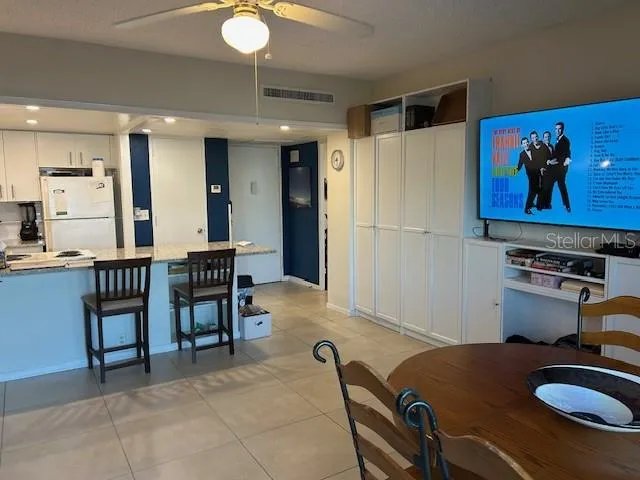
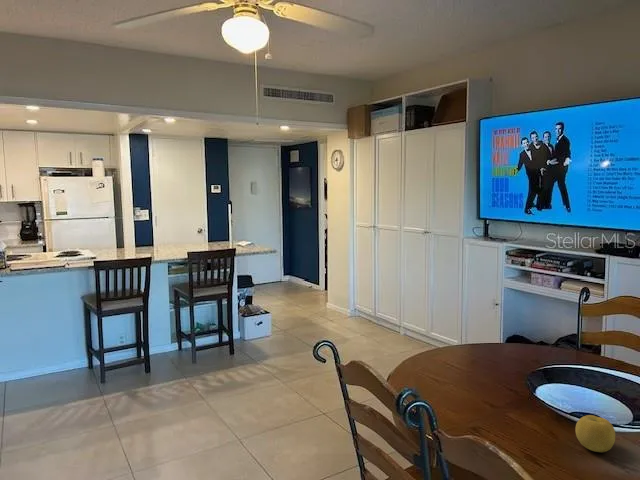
+ fruit (595, 432)
